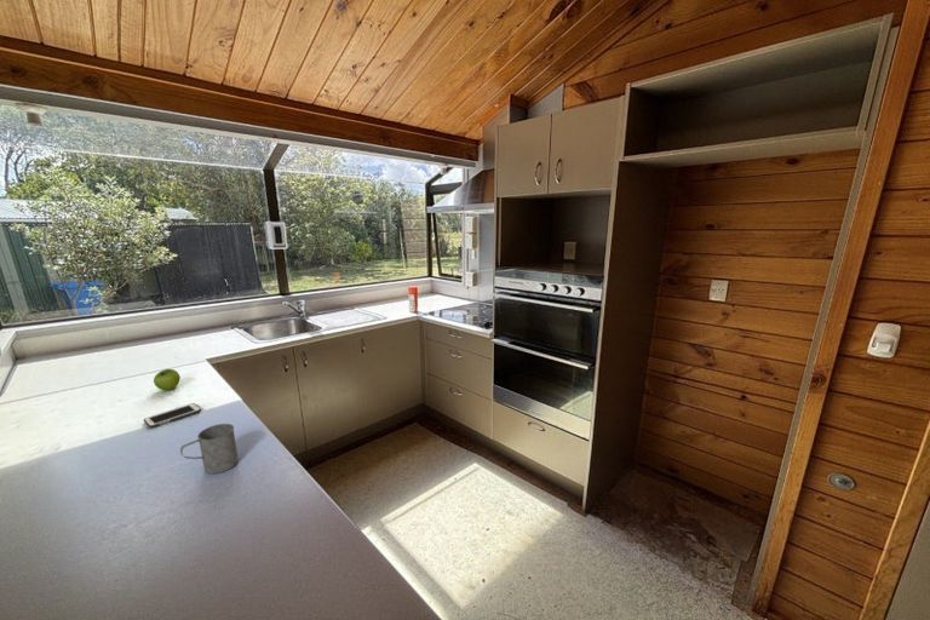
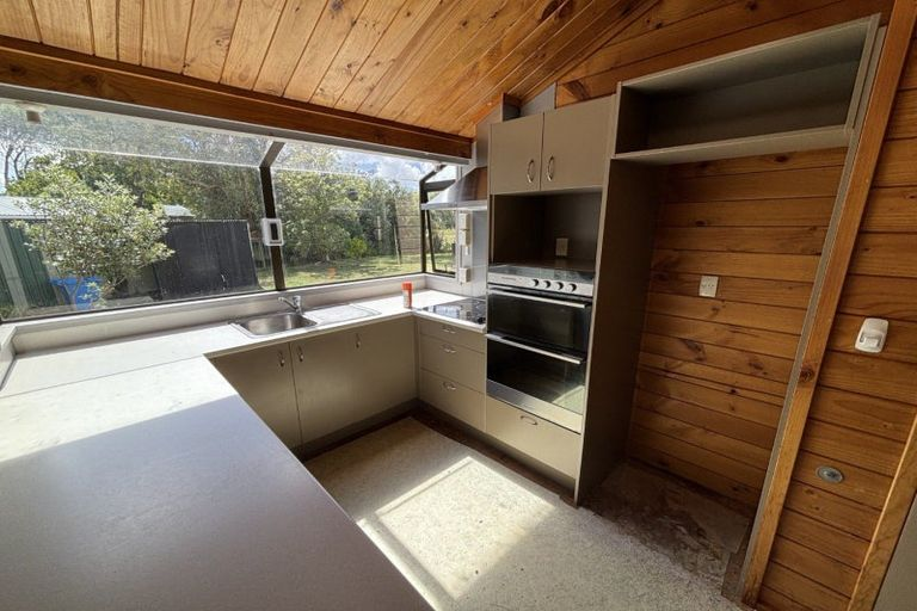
- mug (209, 452)
- cell phone (173, 414)
- fruit (166, 379)
